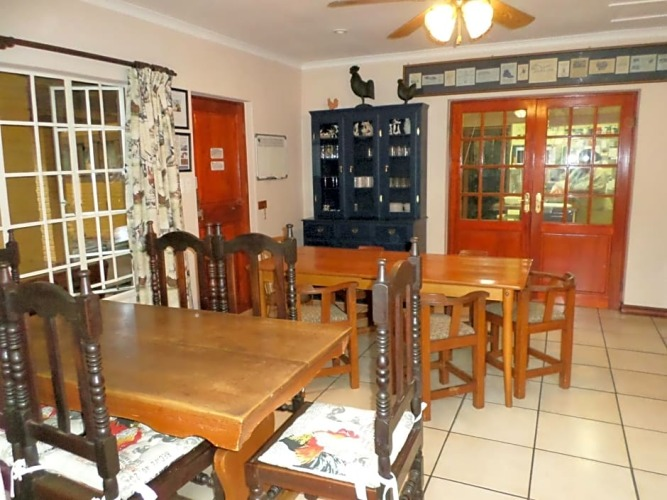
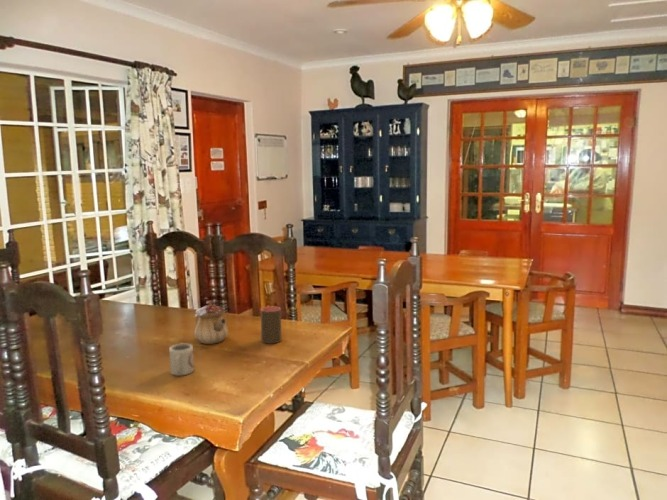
+ teapot (209, 319)
+ cup (180, 360)
+ cup (271, 324)
